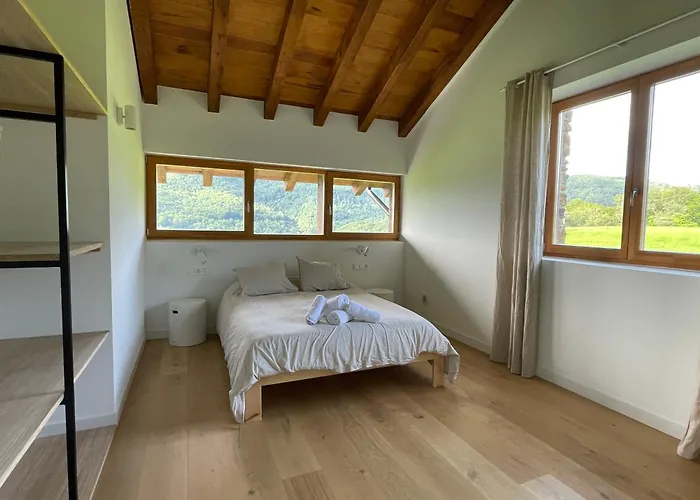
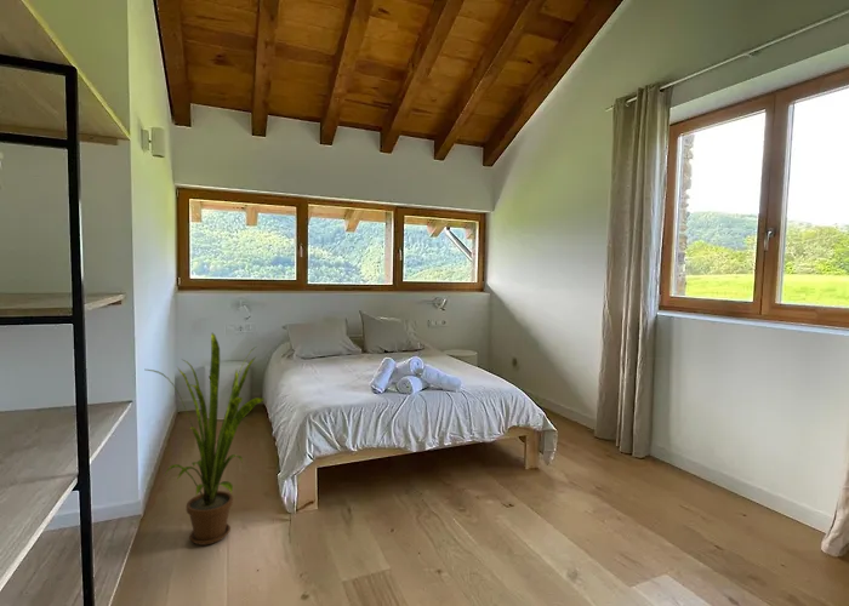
+ house plant (205, 436)
